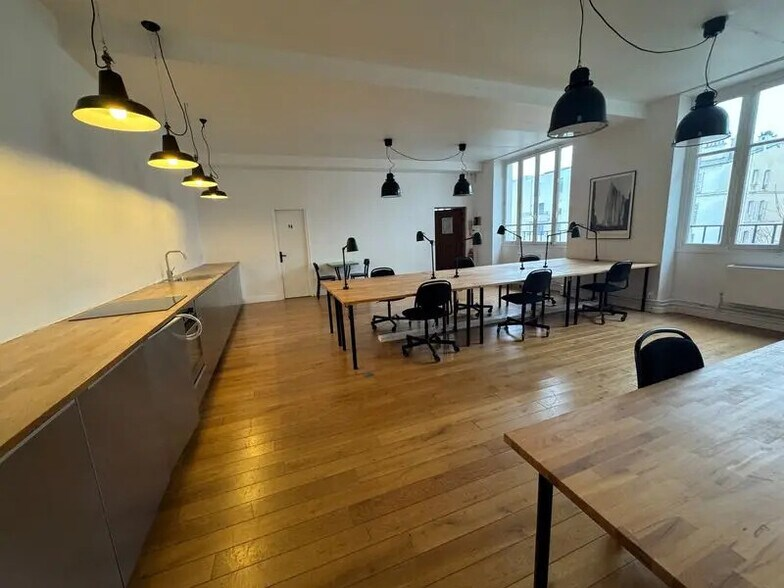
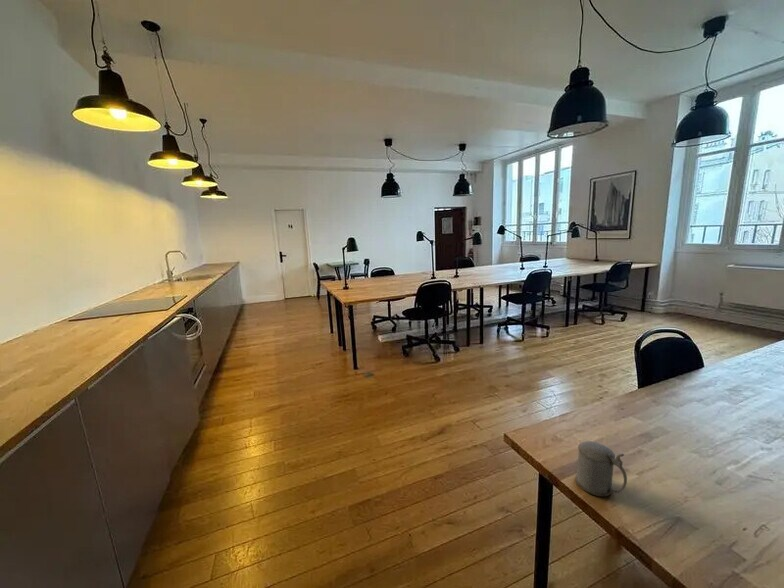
+ beer stein (601, 466)
